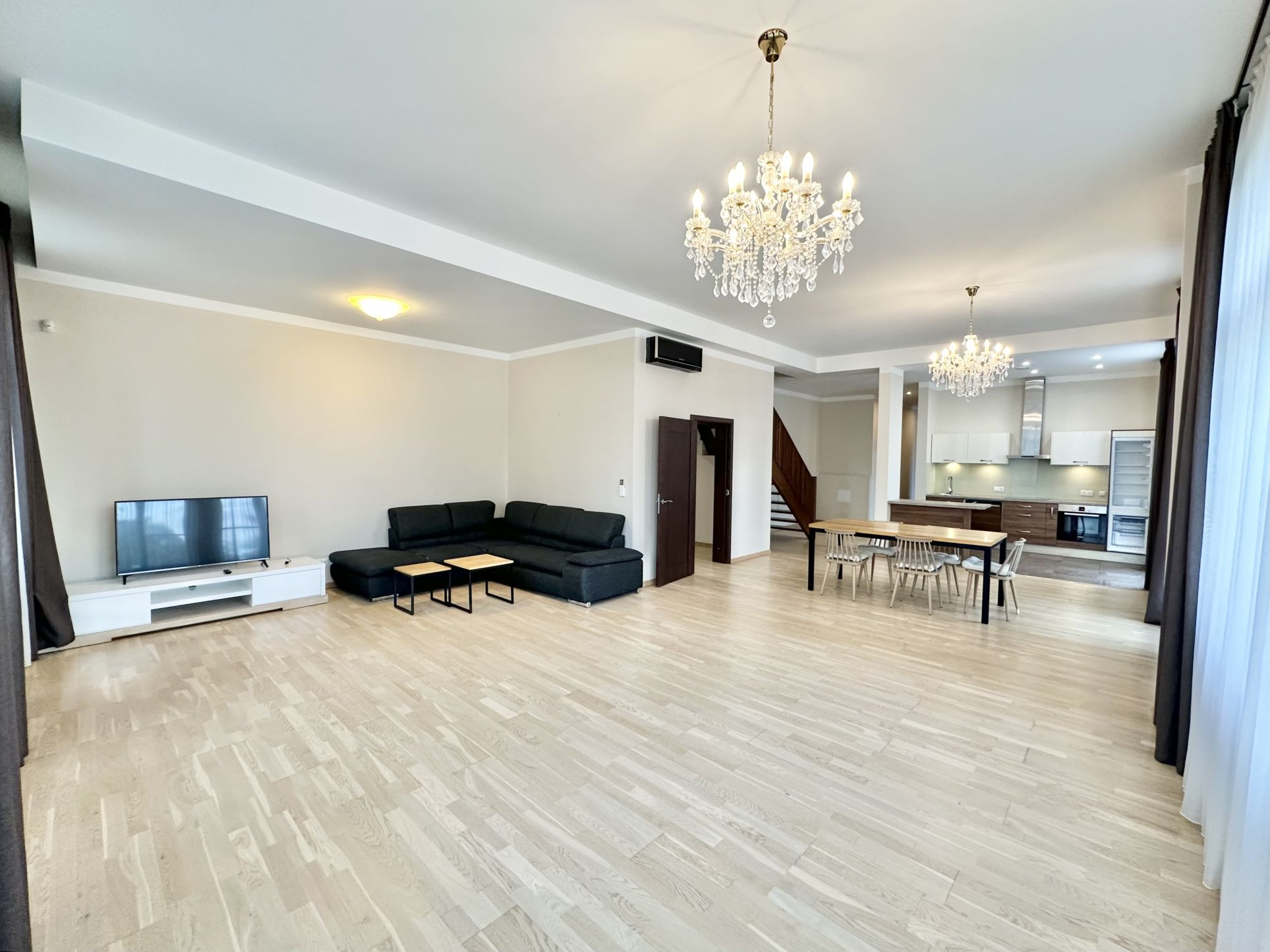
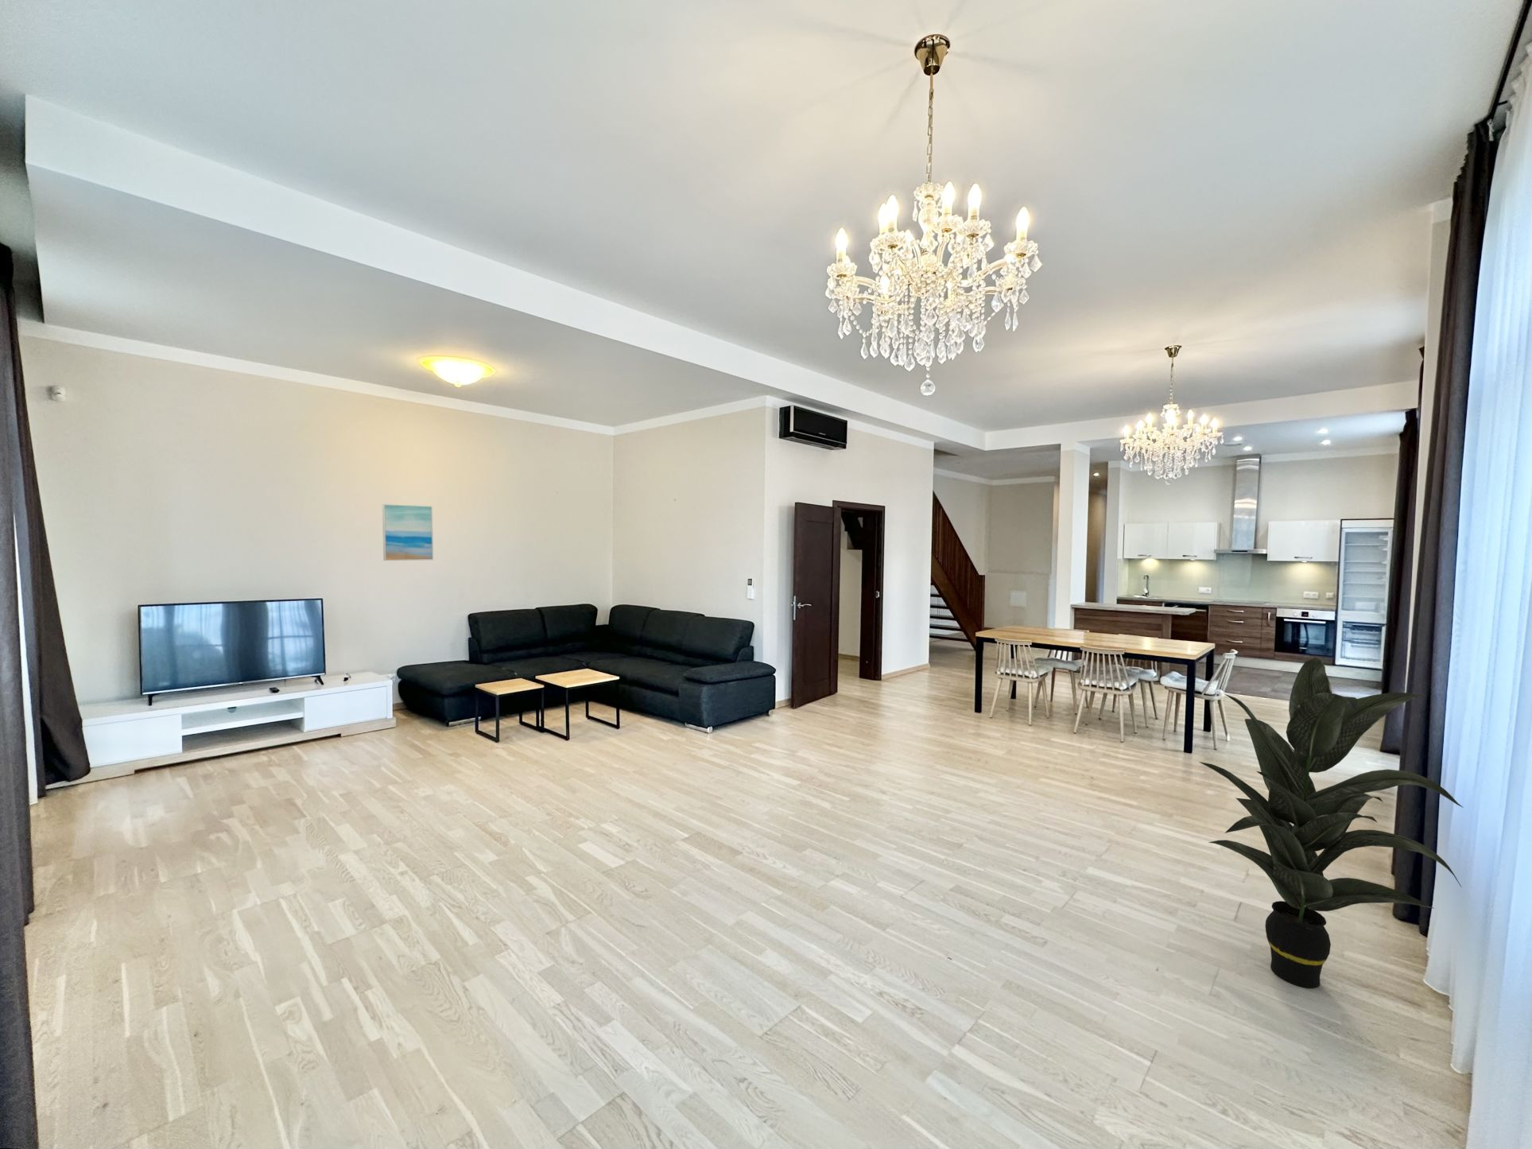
+ wall art (408, 532)
+ indoor plant (1314, 820)
